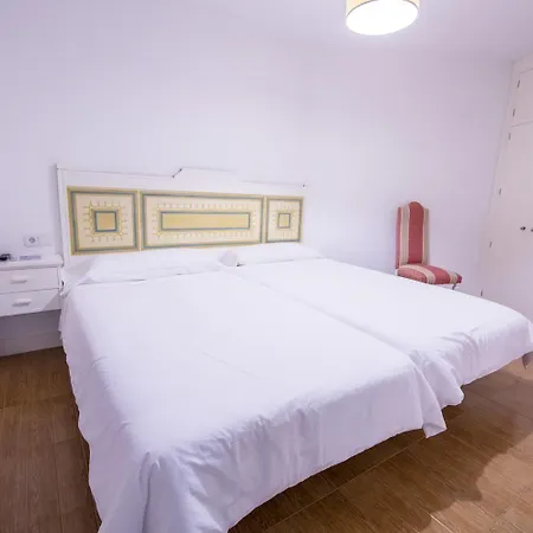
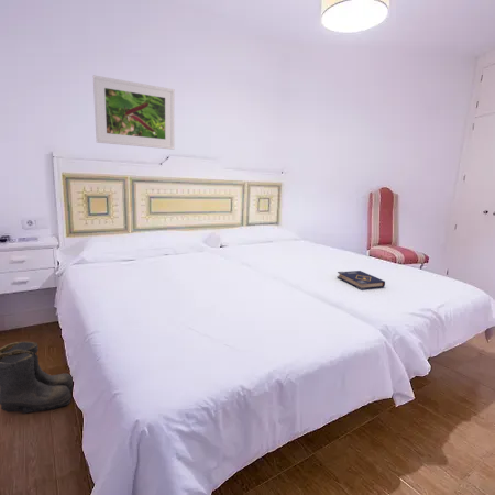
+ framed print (136, 114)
+ boots (36, 374)
+ book (360, 278)
